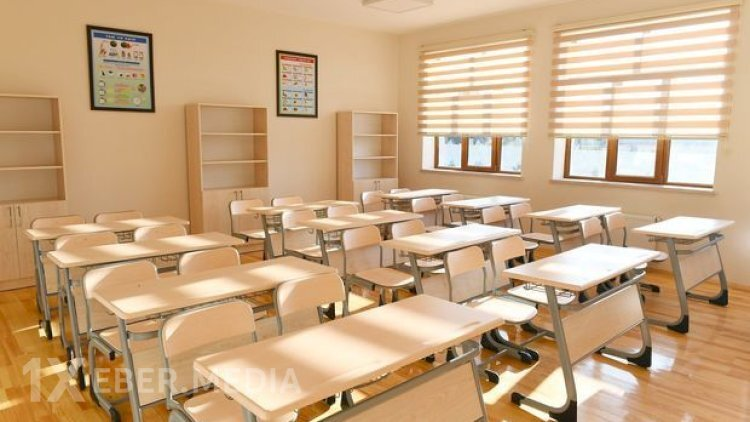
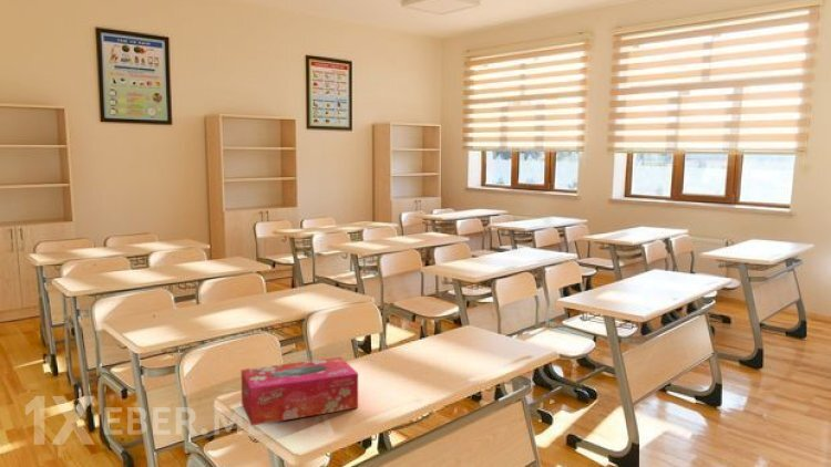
+ tissue box (299, 388)
